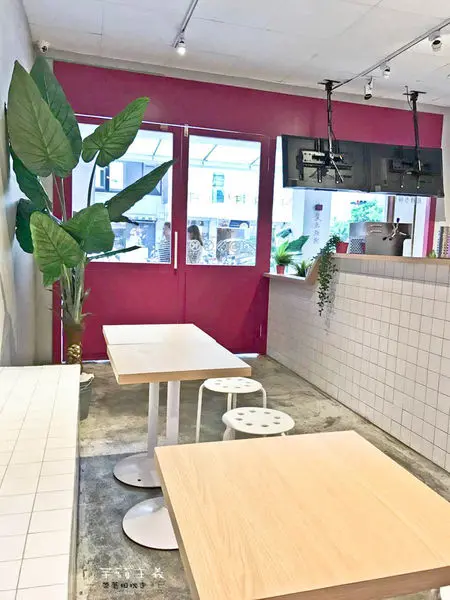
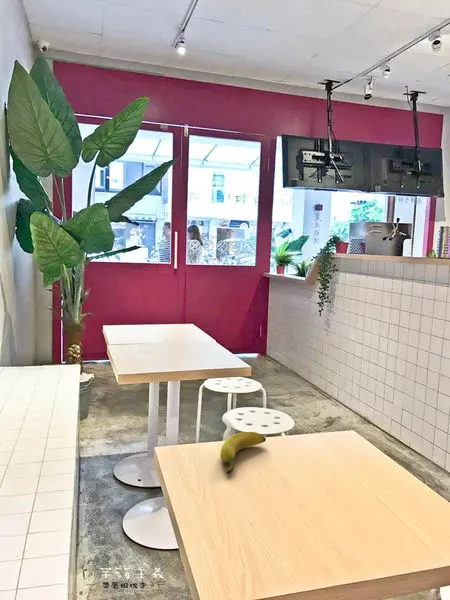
+ banana (238, 447)
